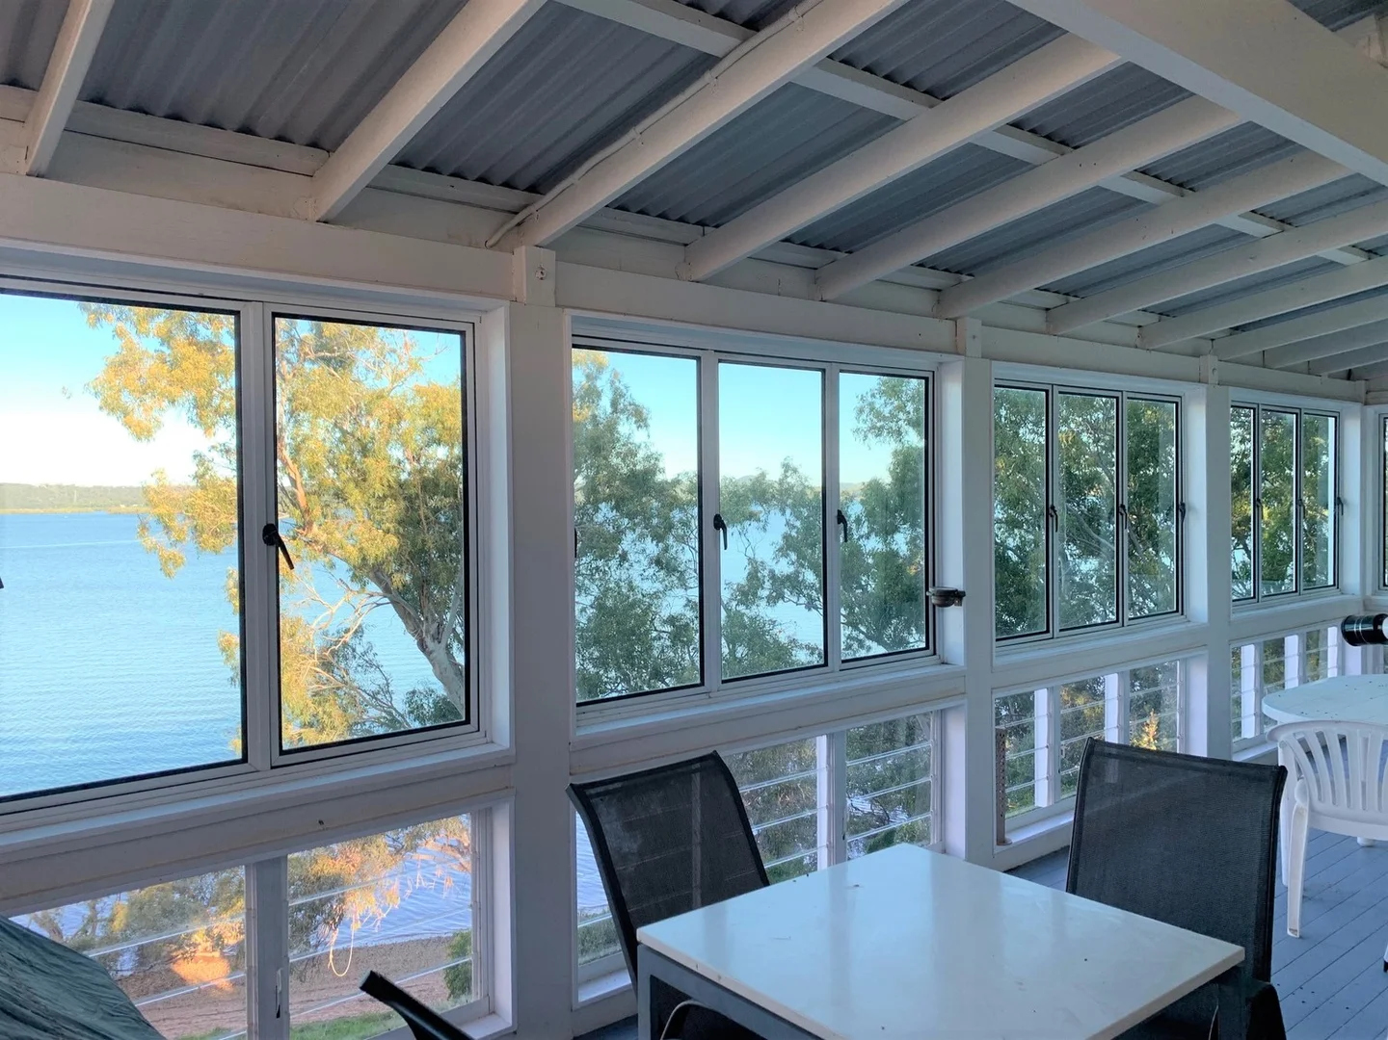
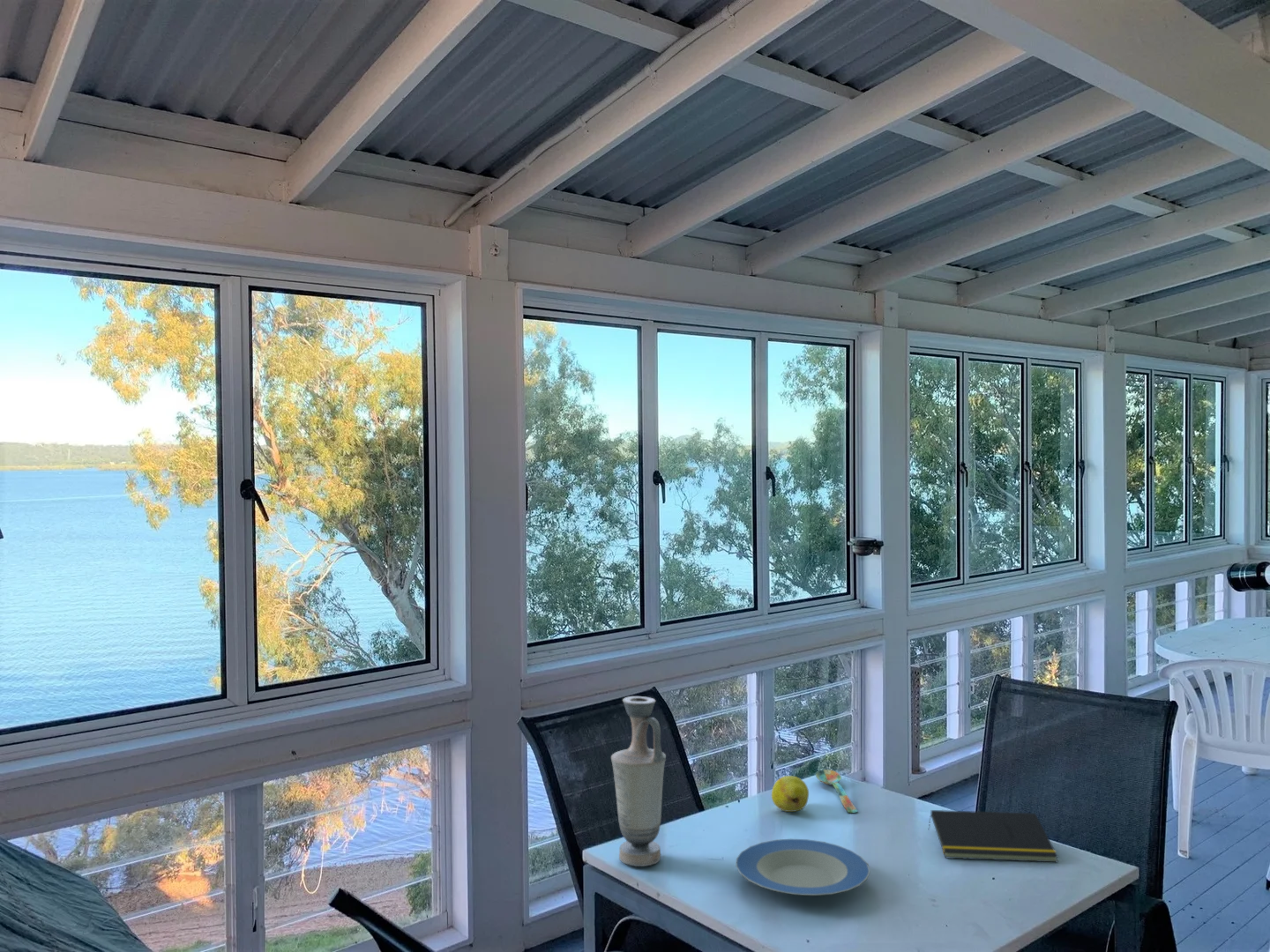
+ plate (802, 873)
+ fruit (790, 793)
+ vase (639, 779)
+ notepad (991, 835)
+ spoon (837, 789)
